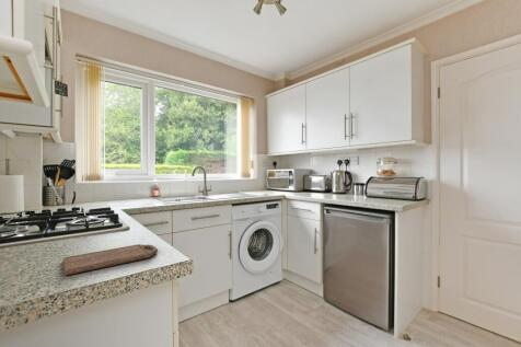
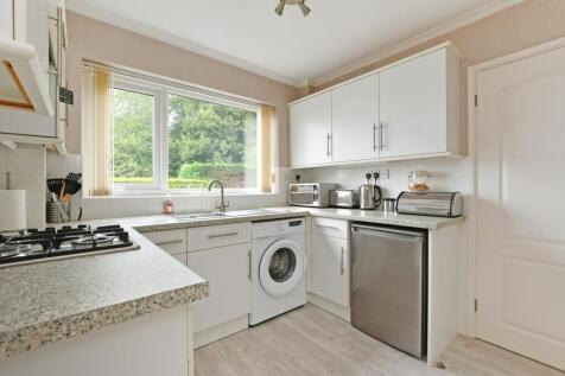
- cutting board (114, 256)
